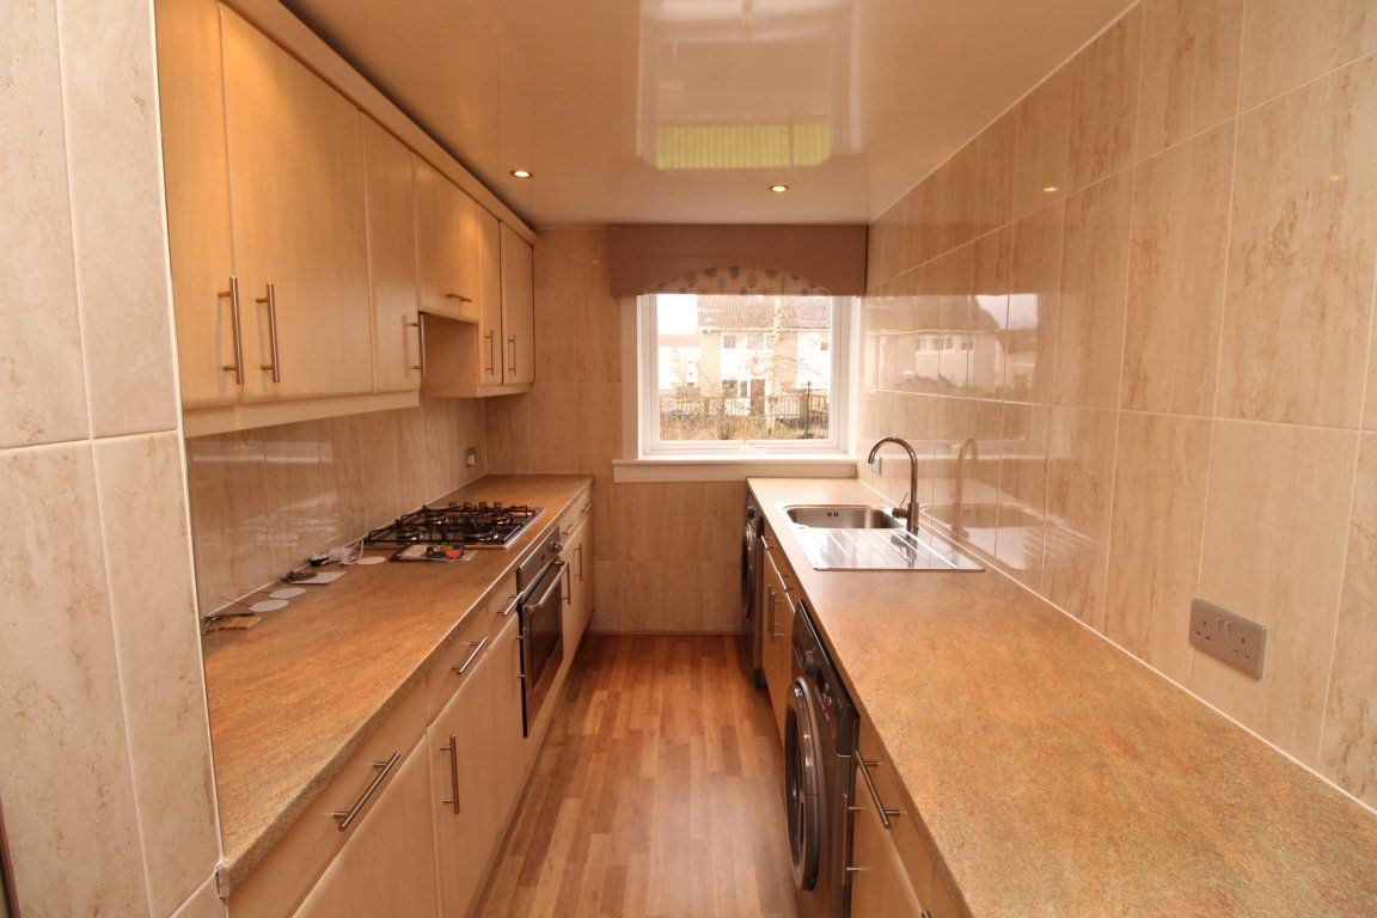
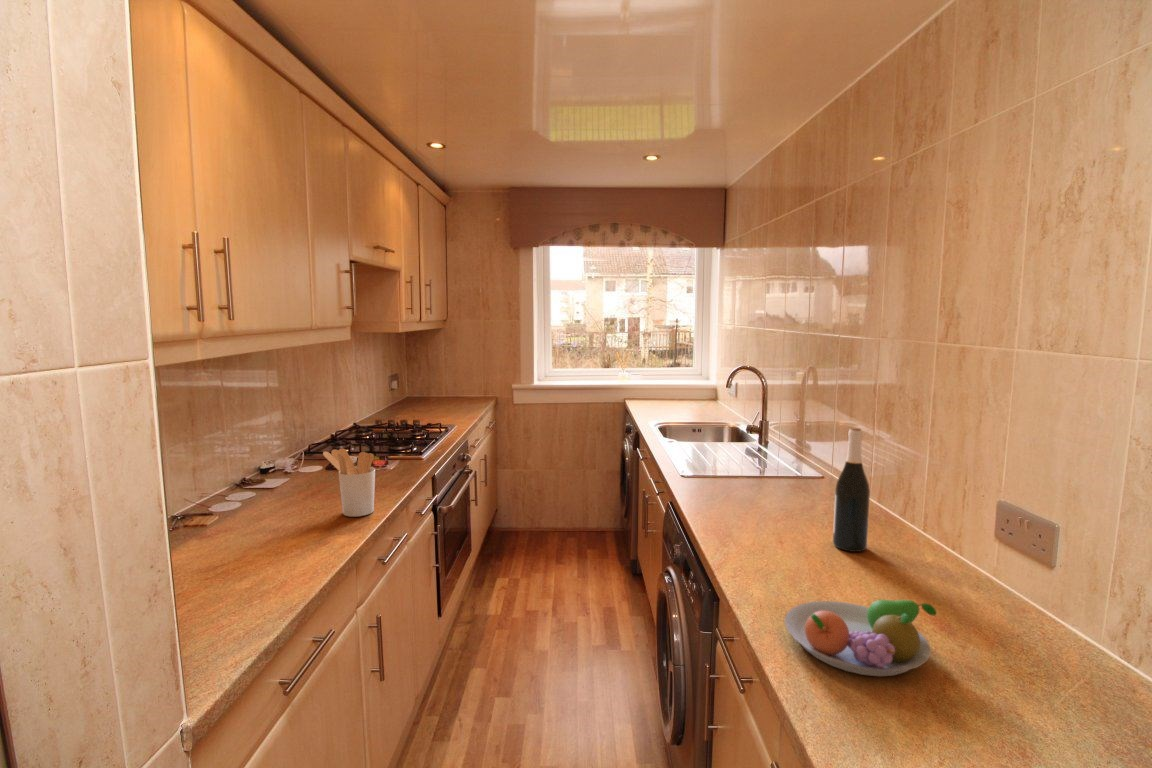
+ wine bottle (852, 488)
+ utensil holder (350, 480)
+ fruit bowl (860, 620)
